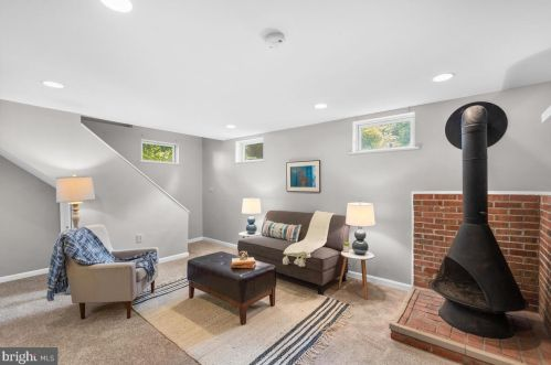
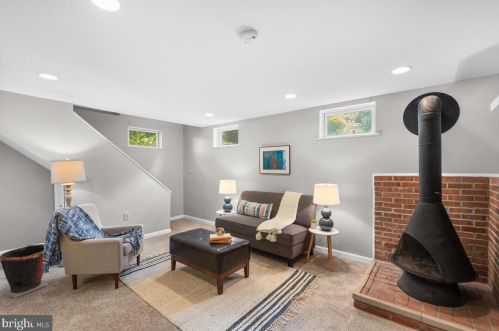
+ waste bin (27, 267)
